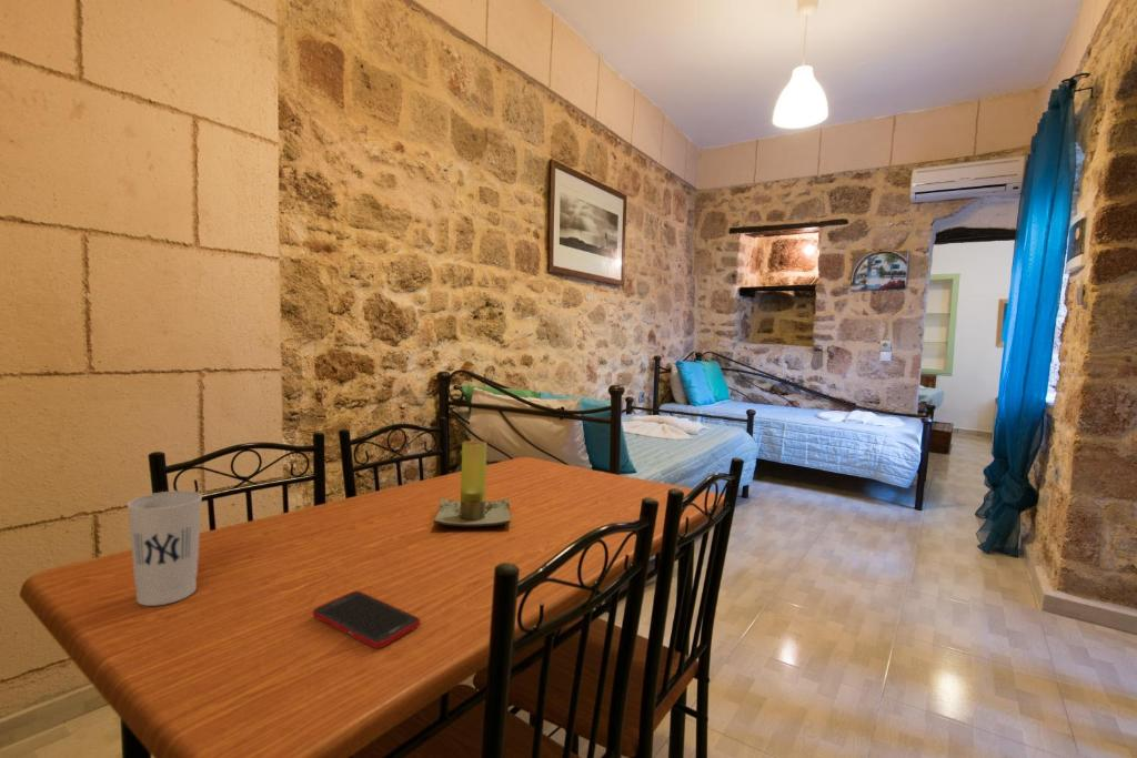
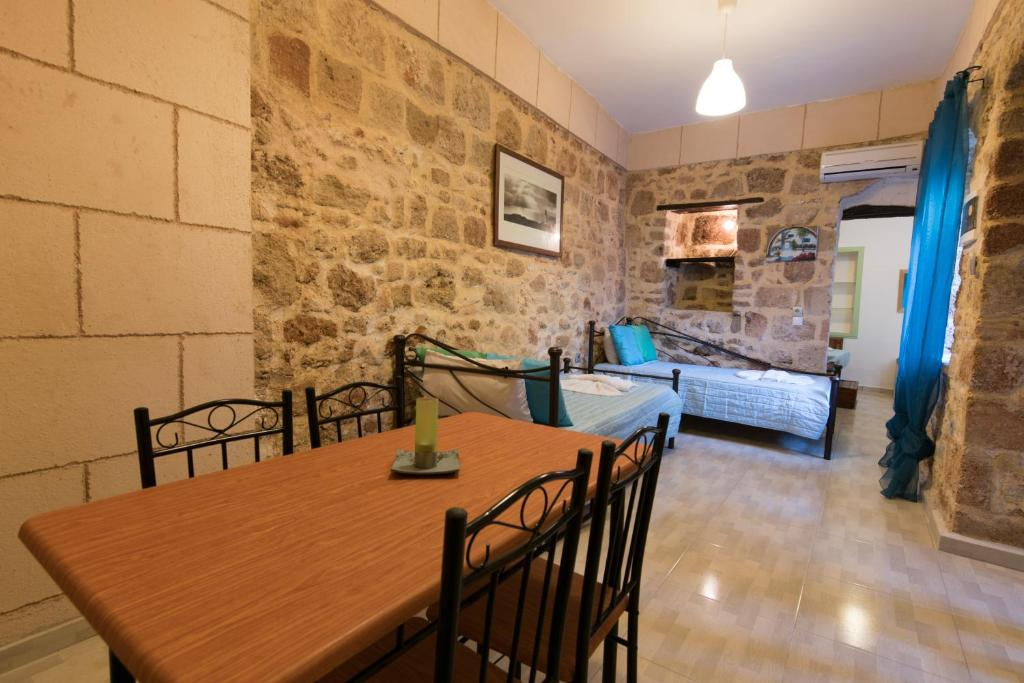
- cup (165, 547)
- cell phone (365, 617)
